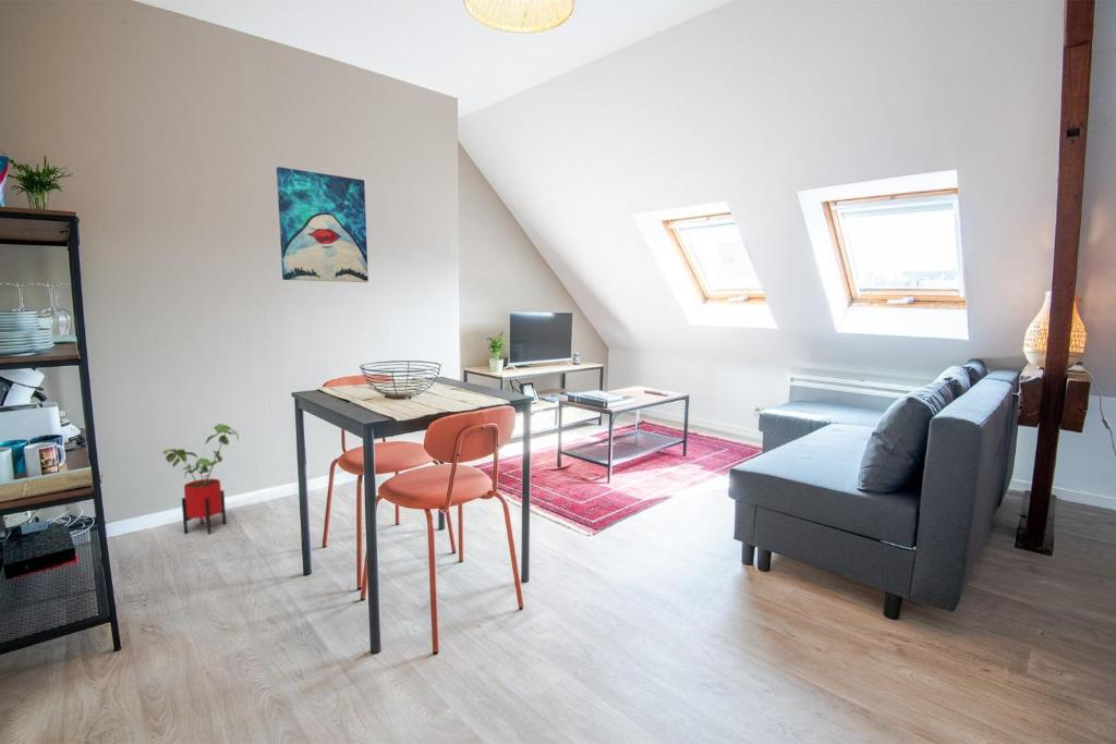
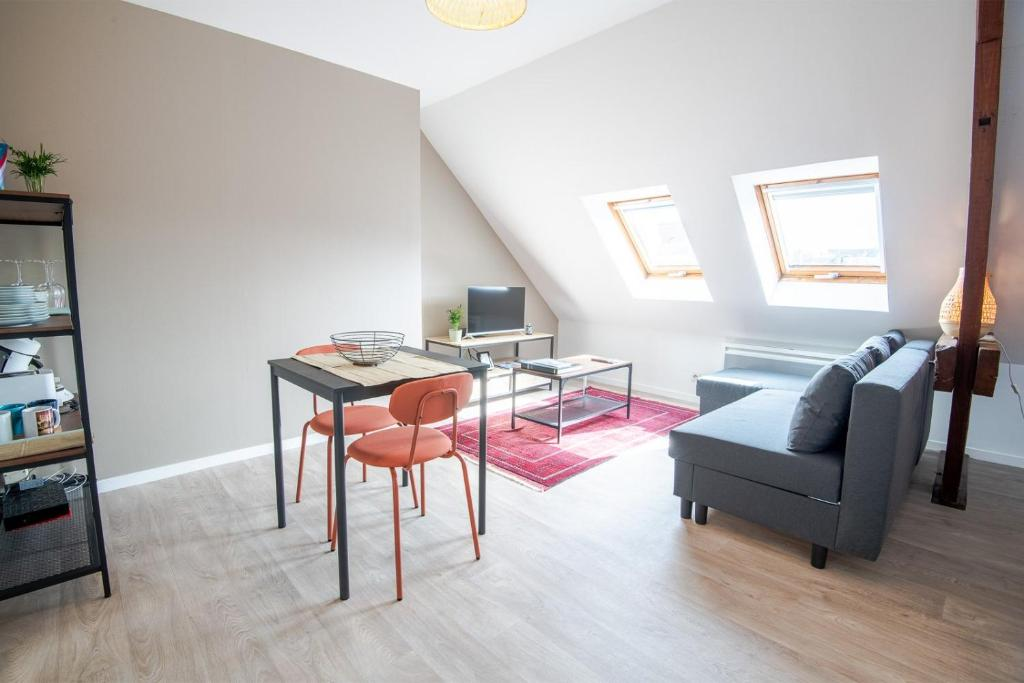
- wall art (325, 228)
- house plant (206, 476)
